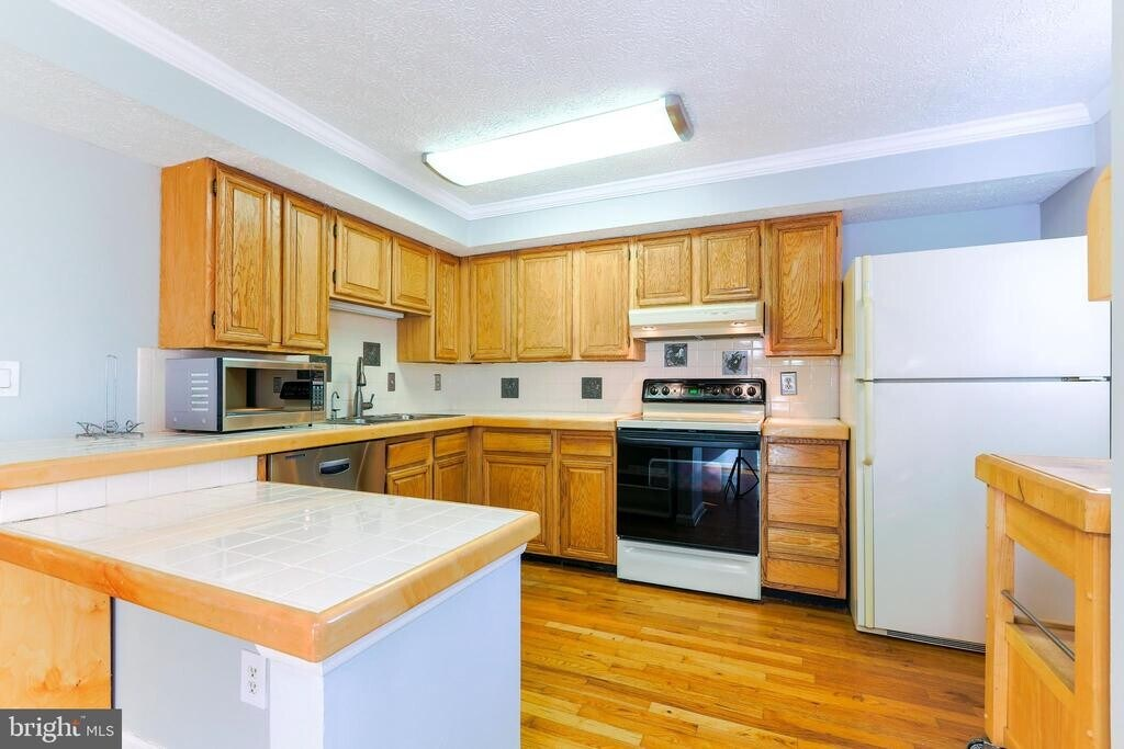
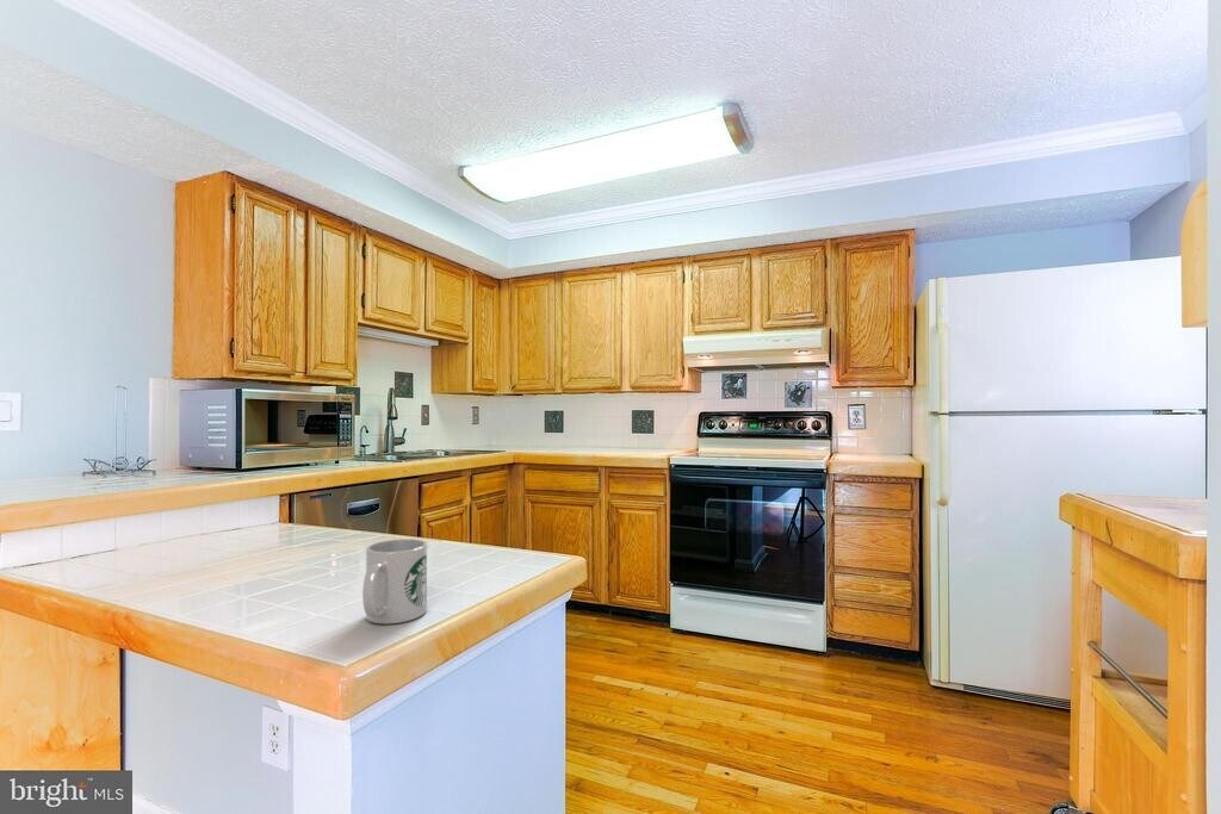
+ mug (390, 583)
